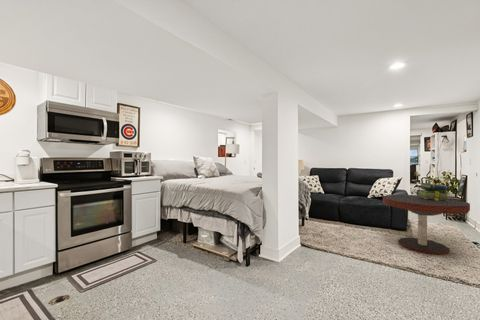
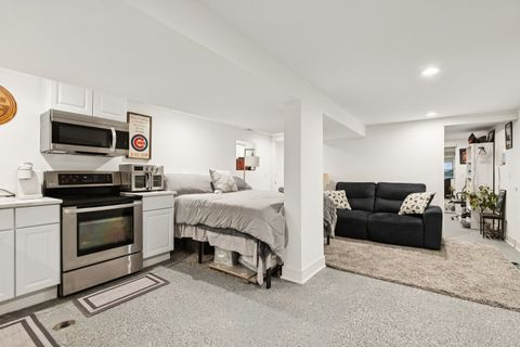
- coffee table (422, 223)
- stack of books (432, 191)
